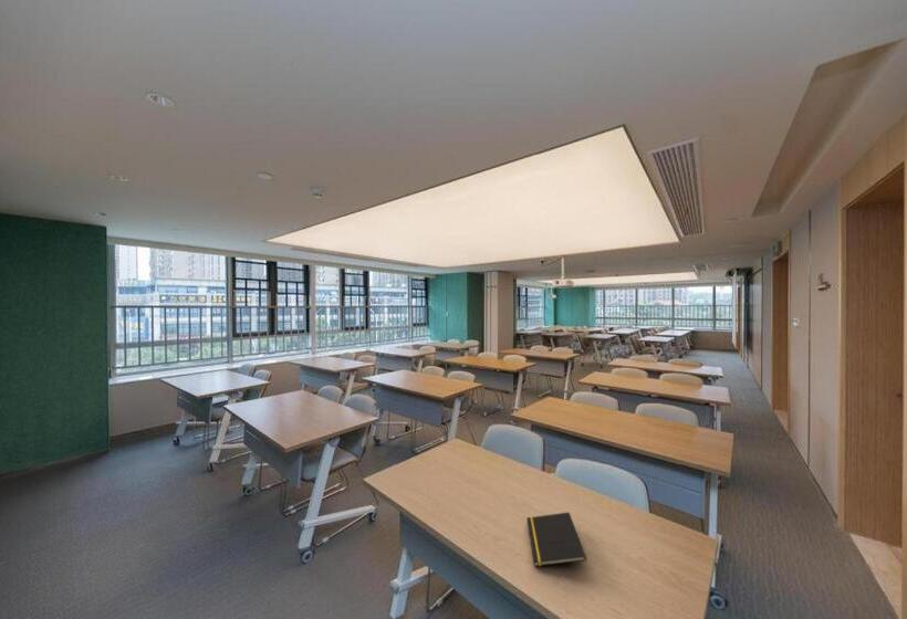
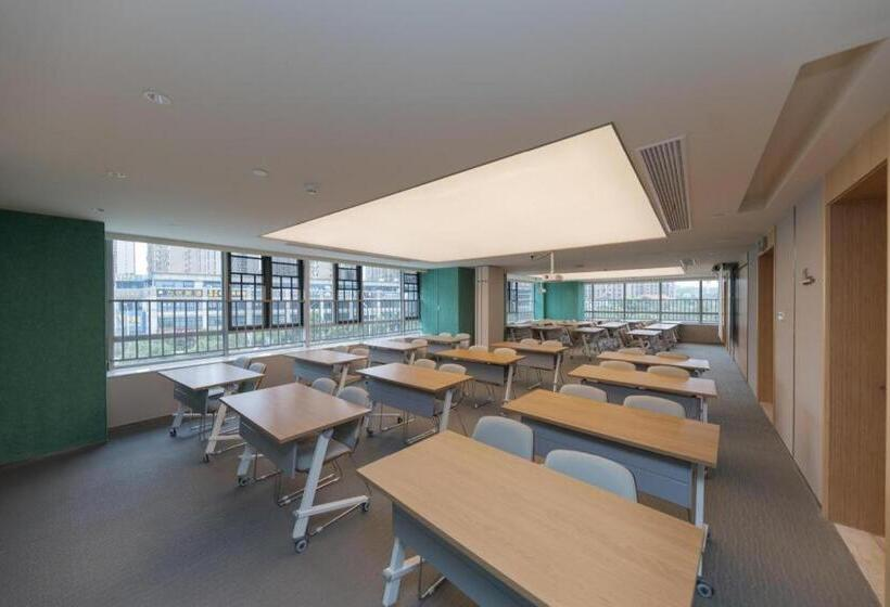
- notepad (553, 536)
